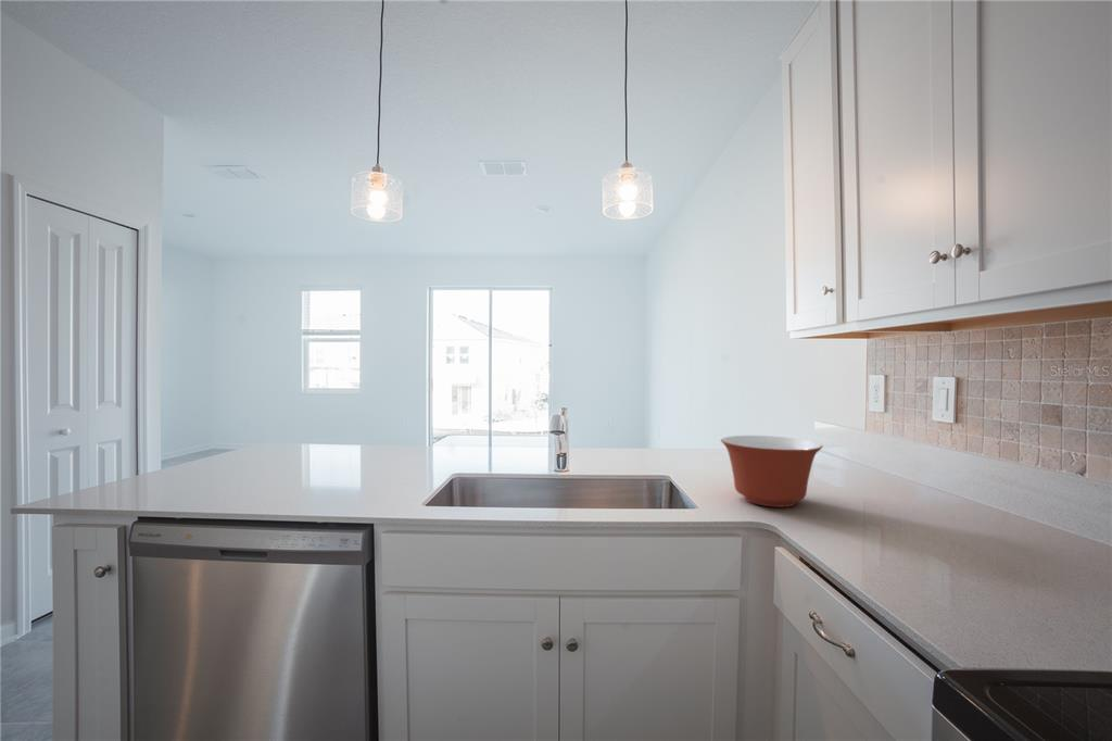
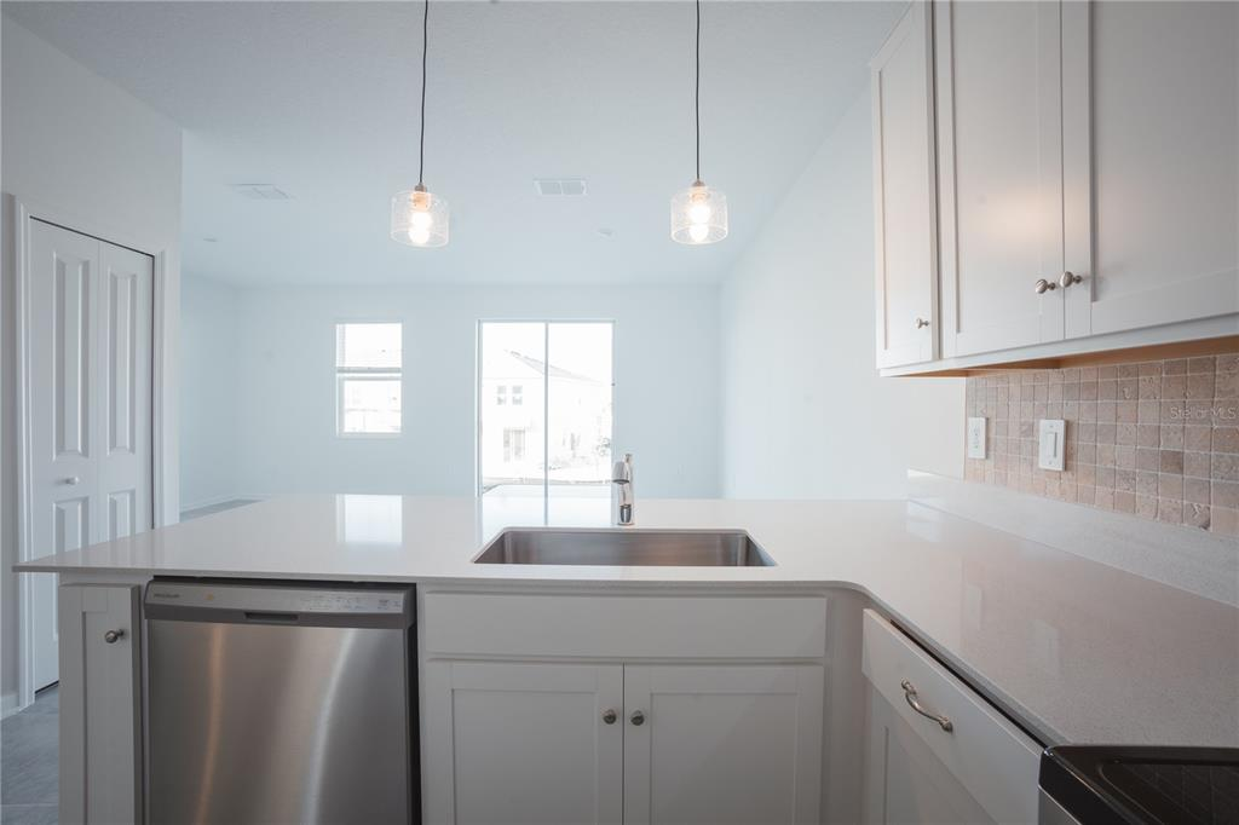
- mixing bowl (769, 470)
